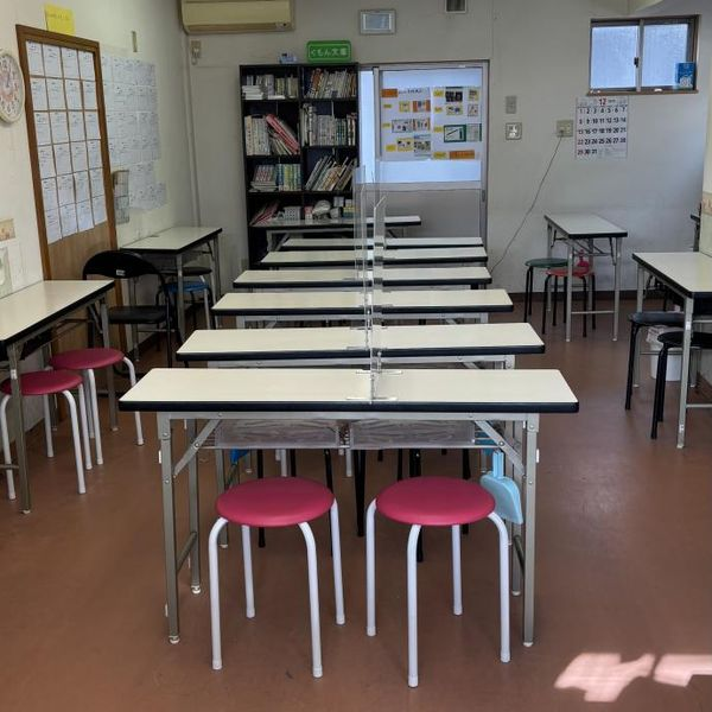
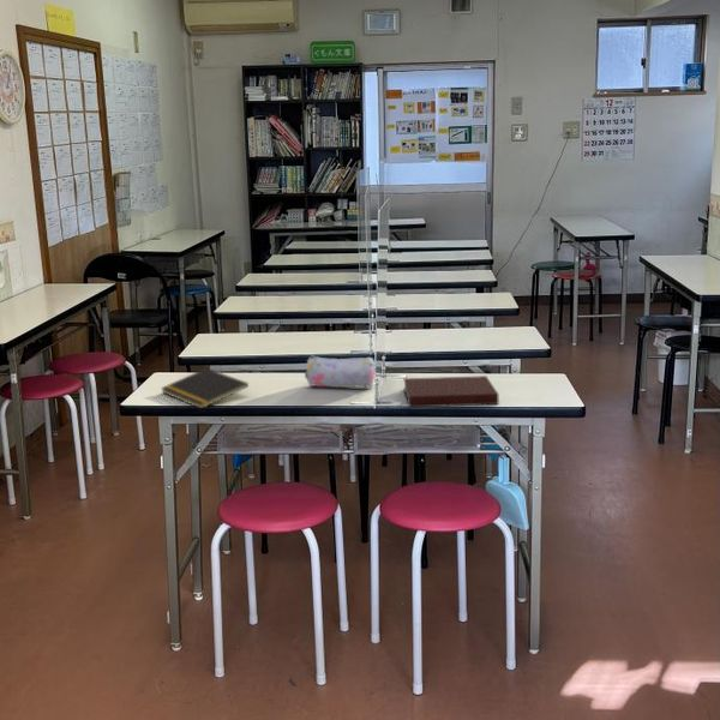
+ pencil case (341, 371)
+ notebook (449, 390)
+ notepad (204, 386)
